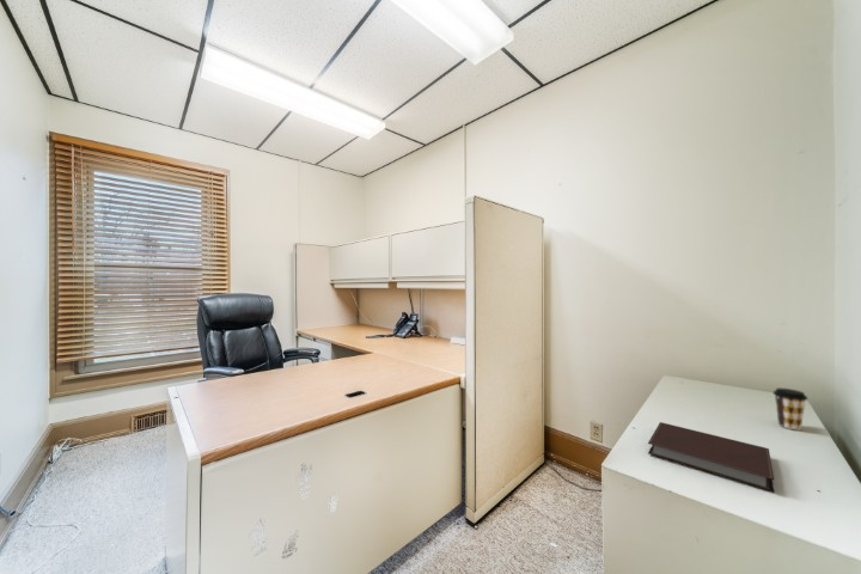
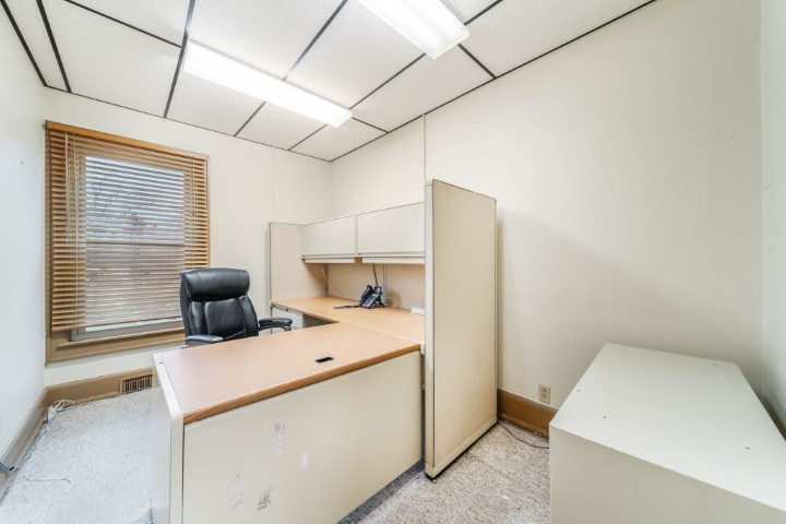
- notebook (707, 450)
- coffee cup (789, 408)
